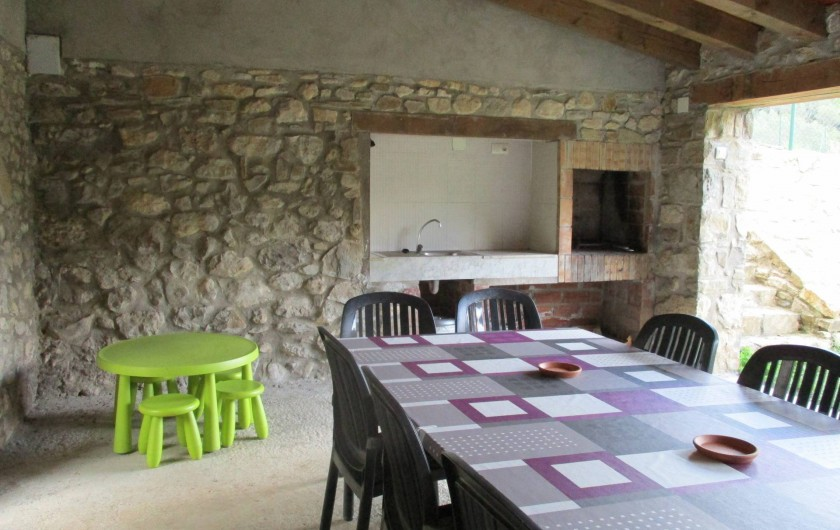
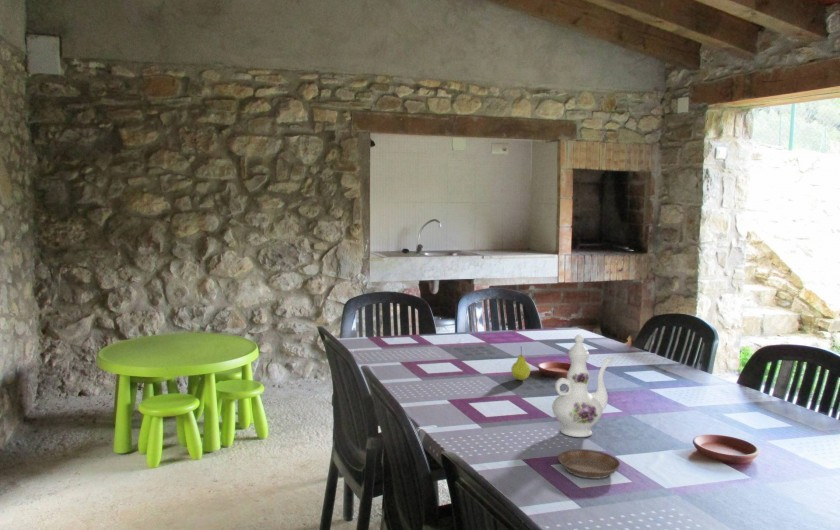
+ saucer (588, 465)
+ fruit (520, 363)
+ chinaware (584, 383)
